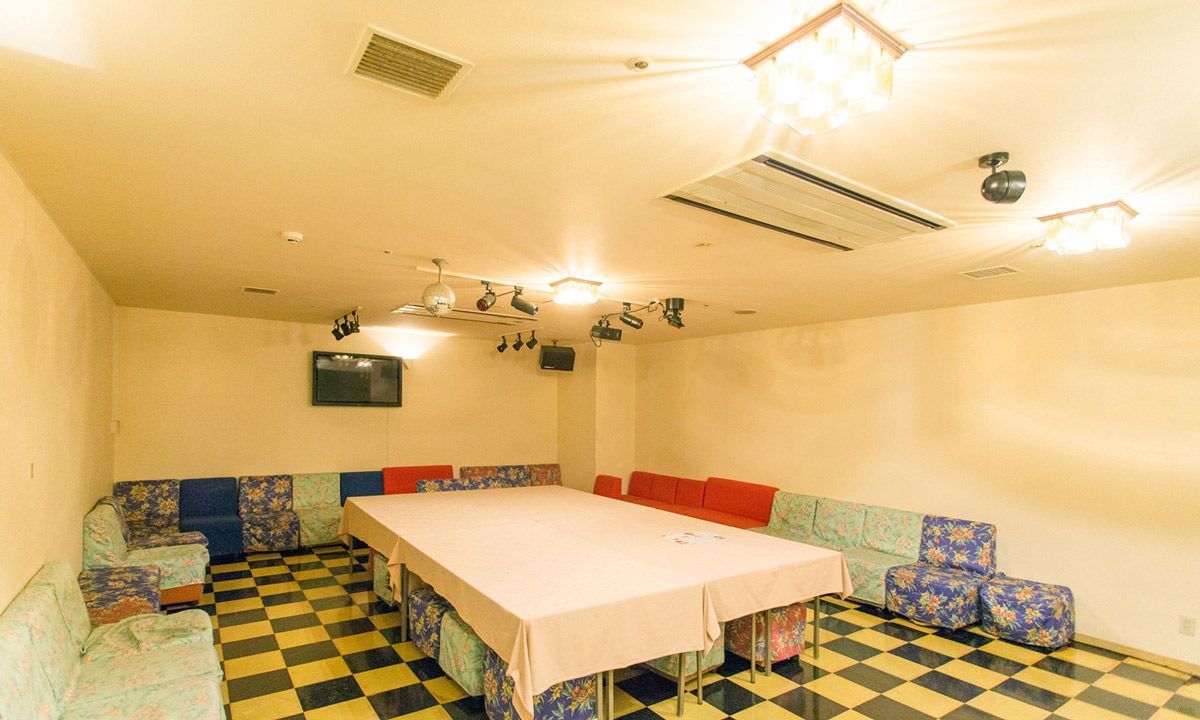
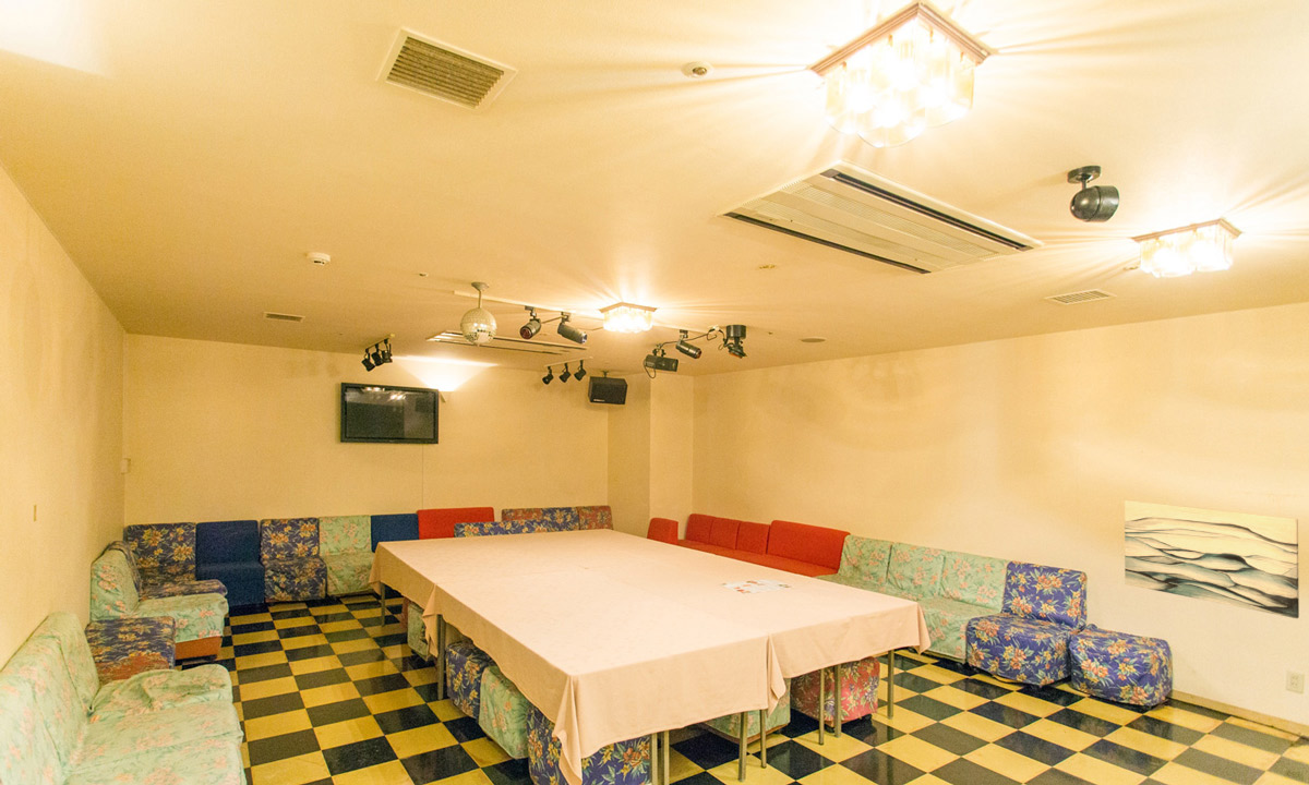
+ wall art (1204, 554)
